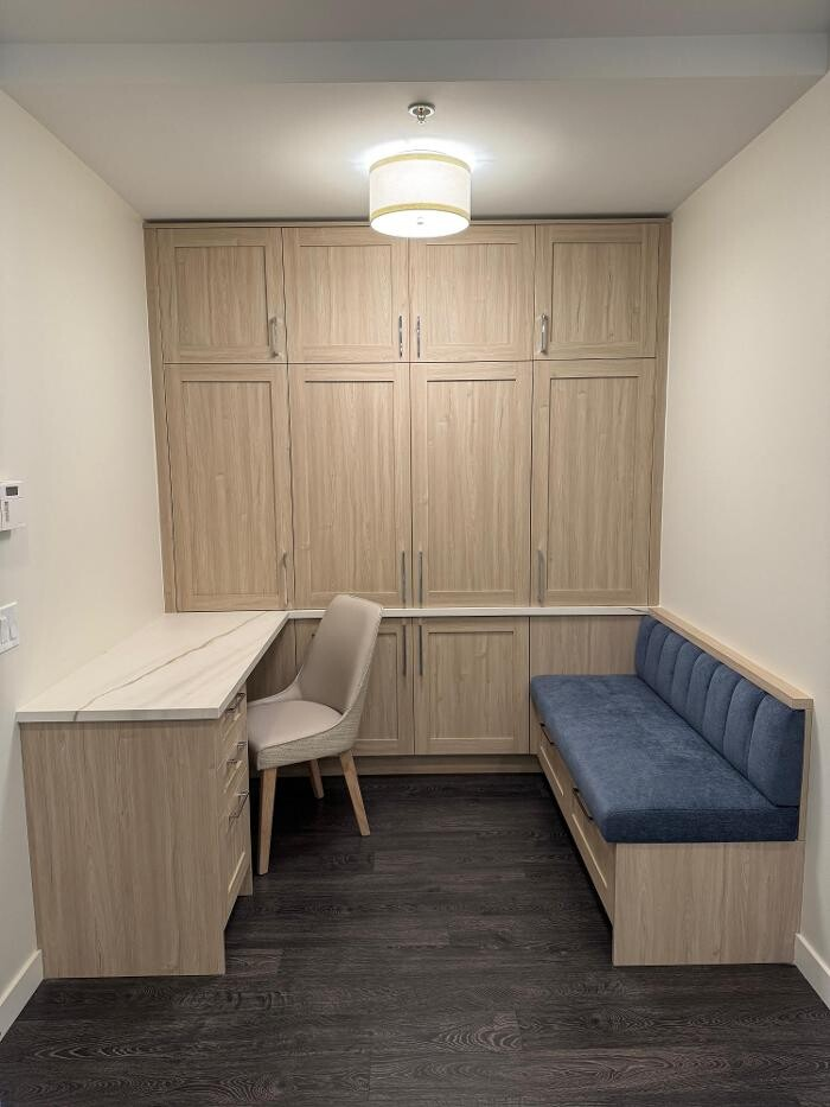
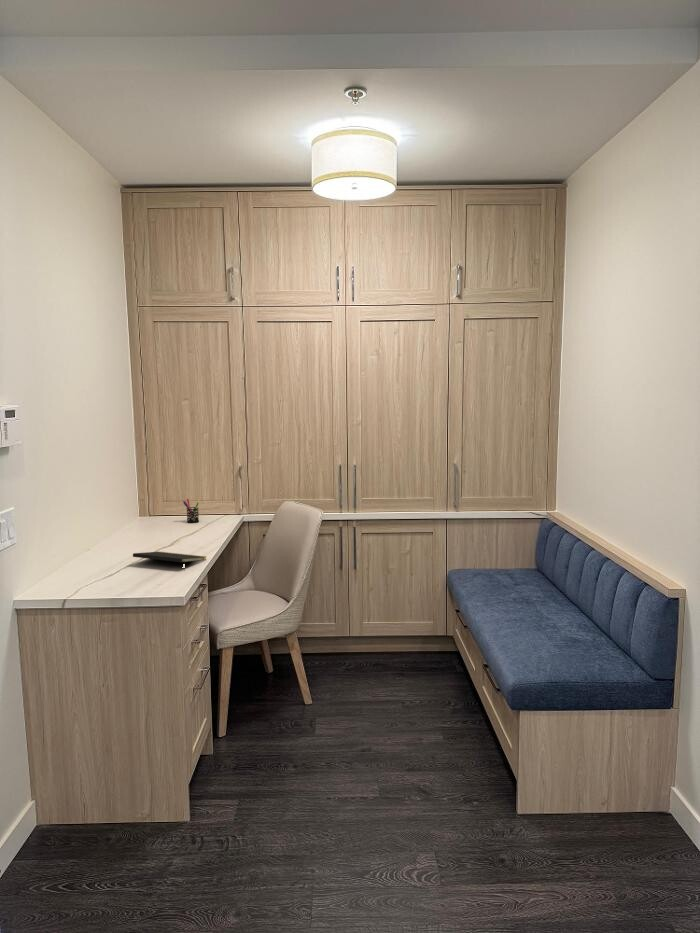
+ pen holder (193, 510)
+ notepad (170, 556)
